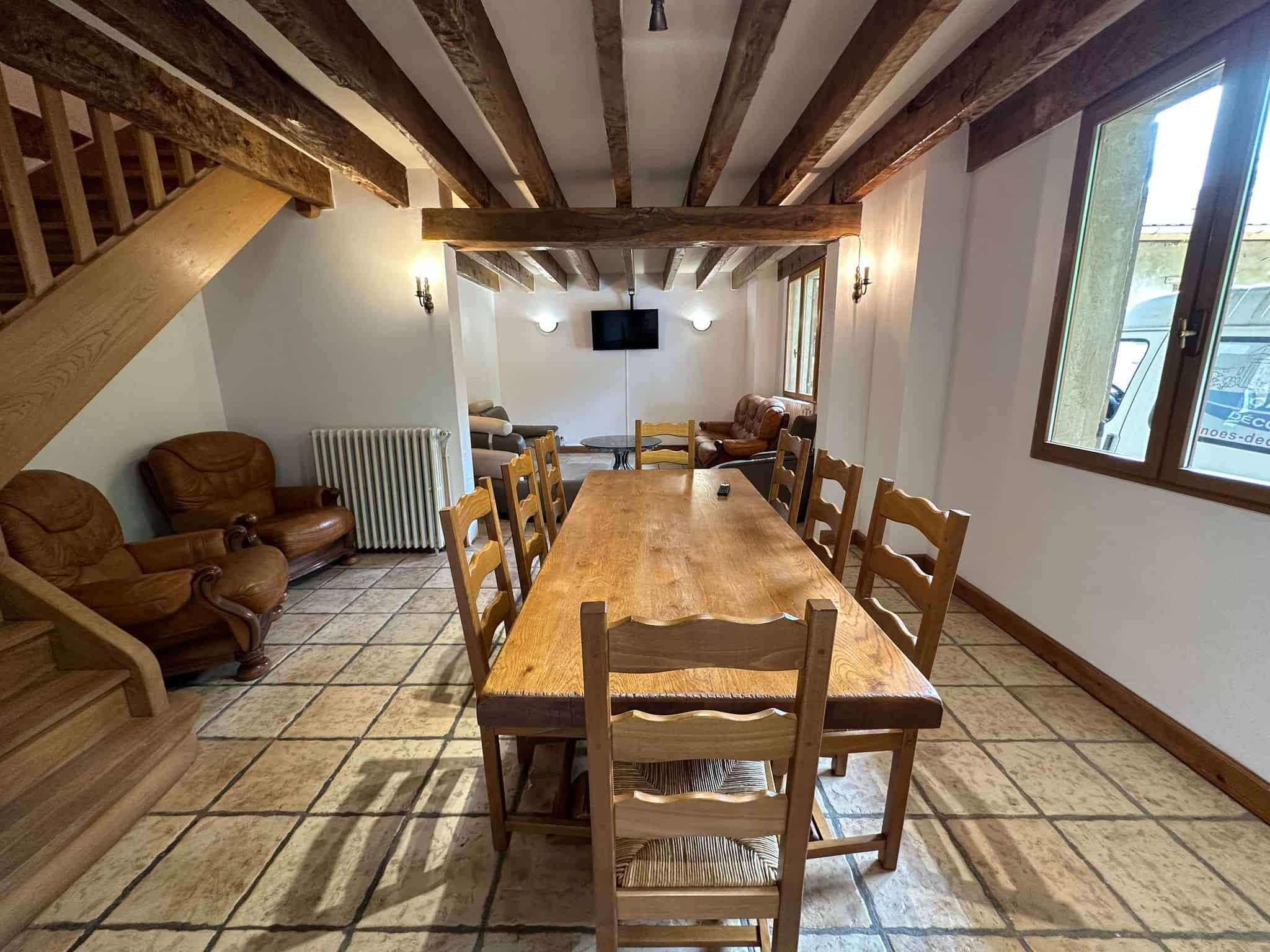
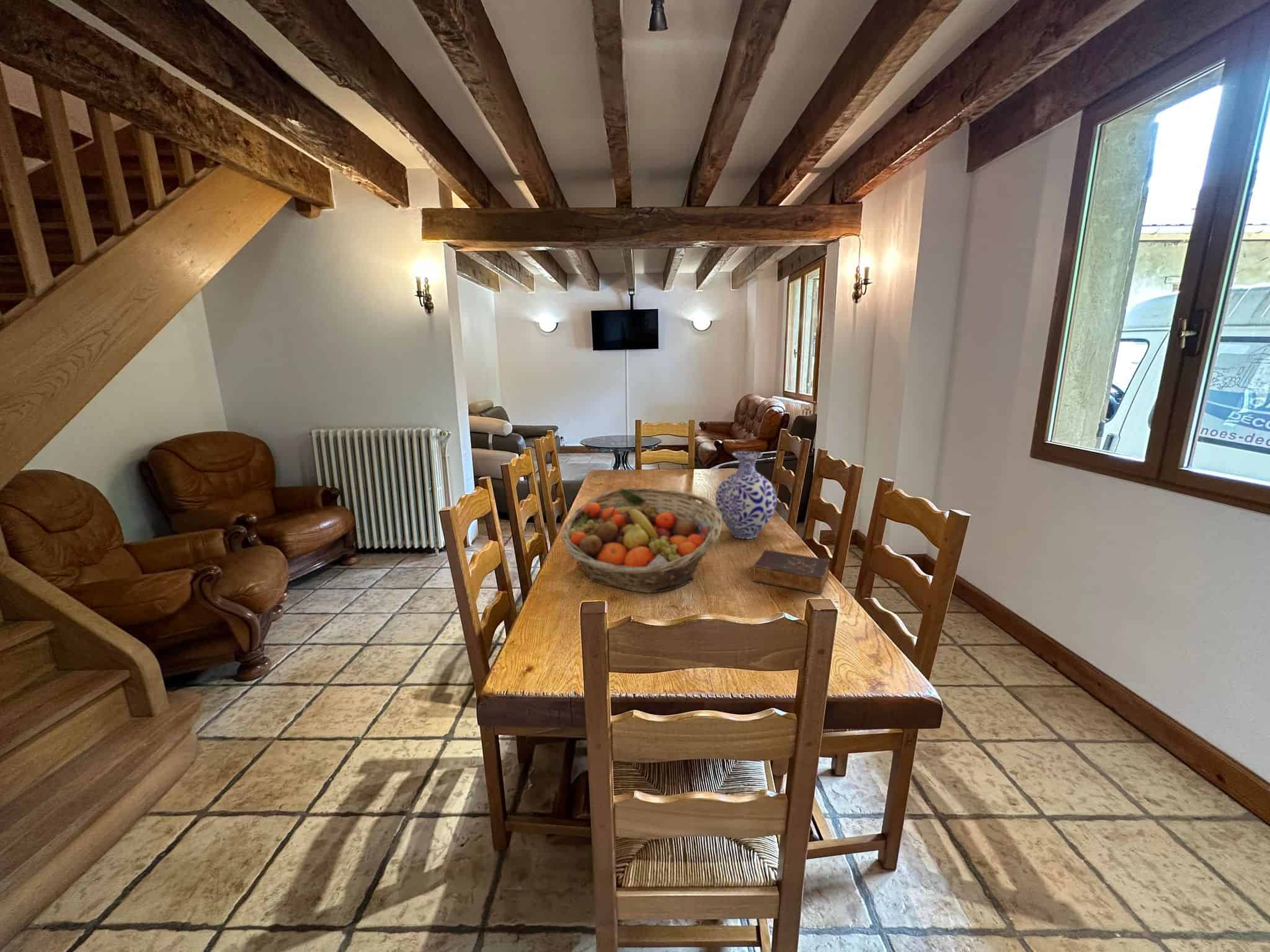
+ fruit basket (640, 536)
+ book (791, 570)
+ vase (745, 495)
